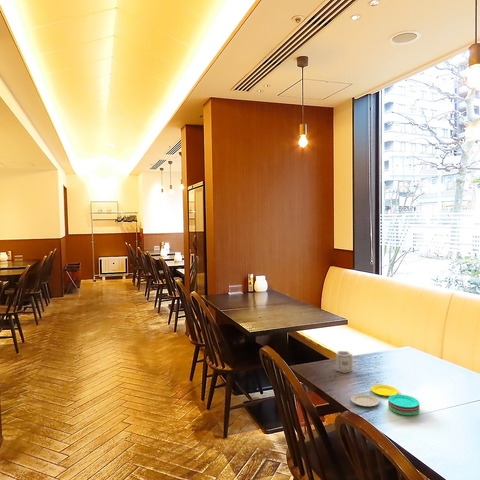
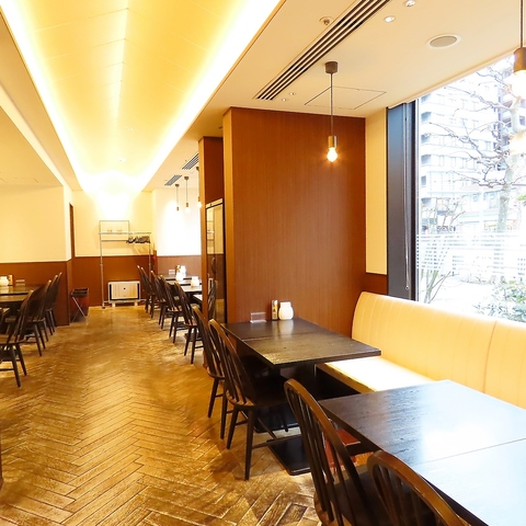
- cup (343, 360)
- plate (380, 394)
